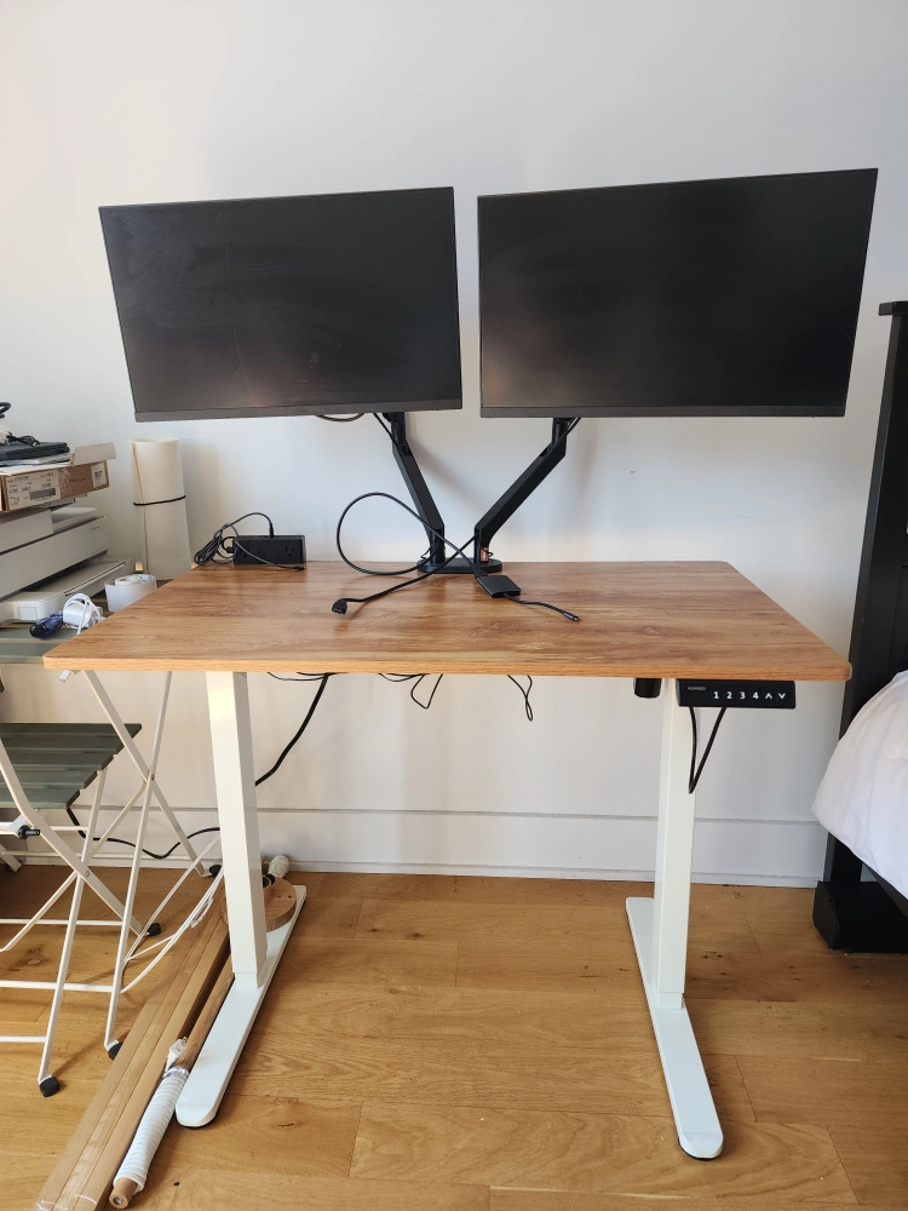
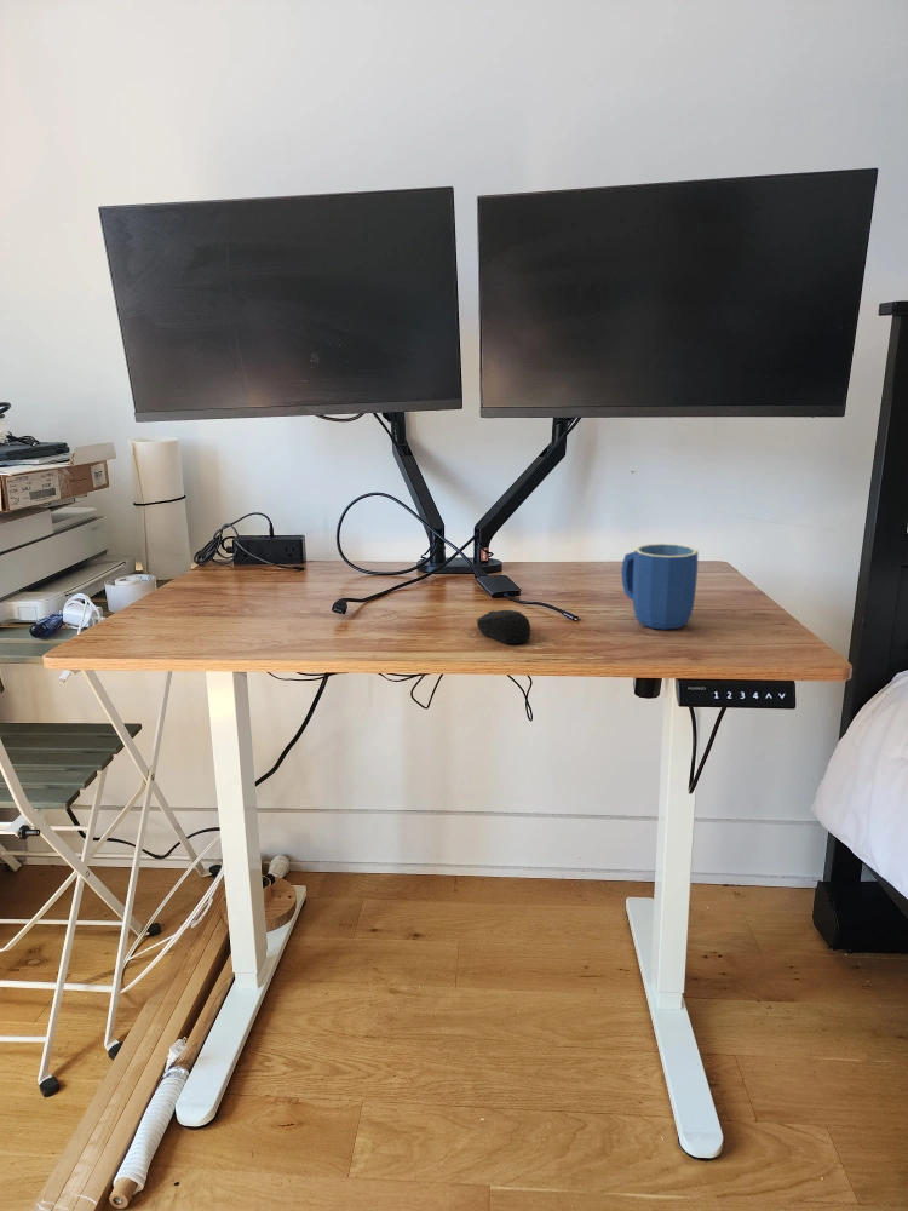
+ computer mouse (502, 622)
+ mug (659, 584)
